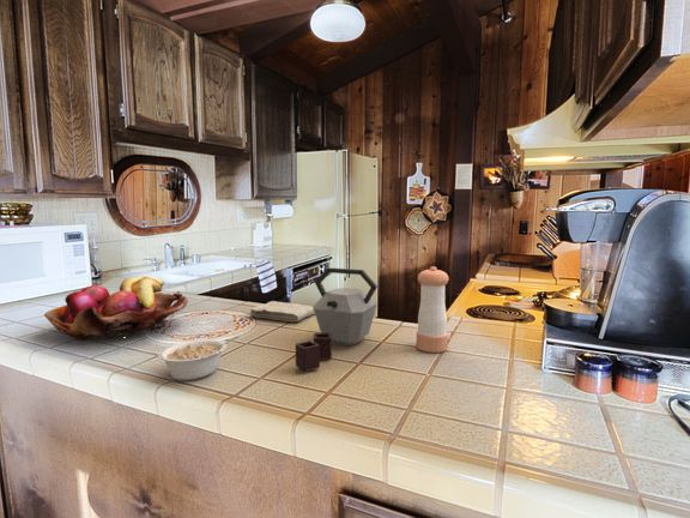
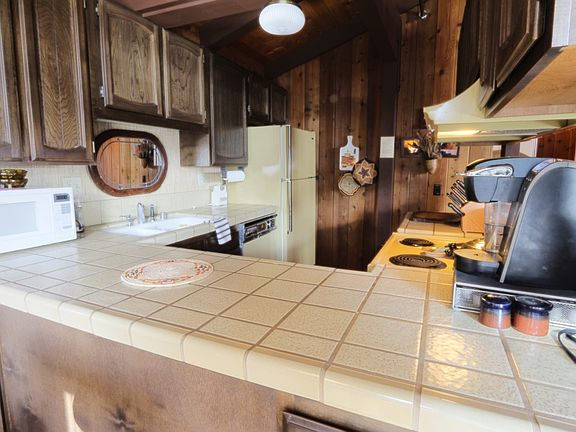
- fruit basket (123, 303)
- washcloth (283, 309)
- legume (195, 356)
- kettle (332, 312)
- pepper shaker (432, 307)
